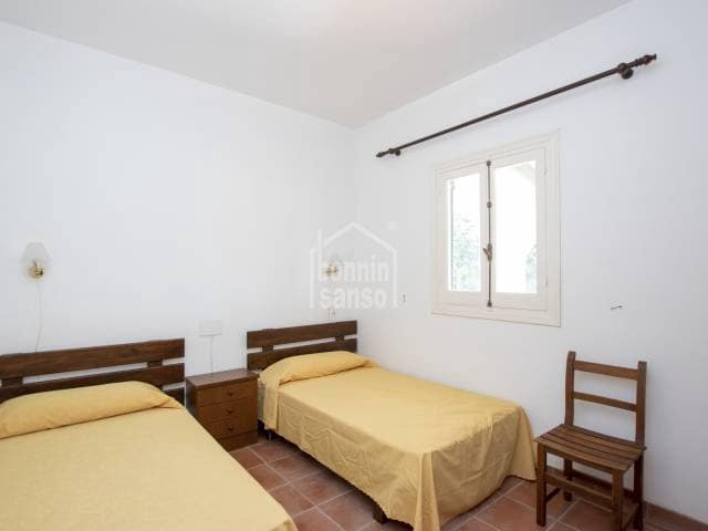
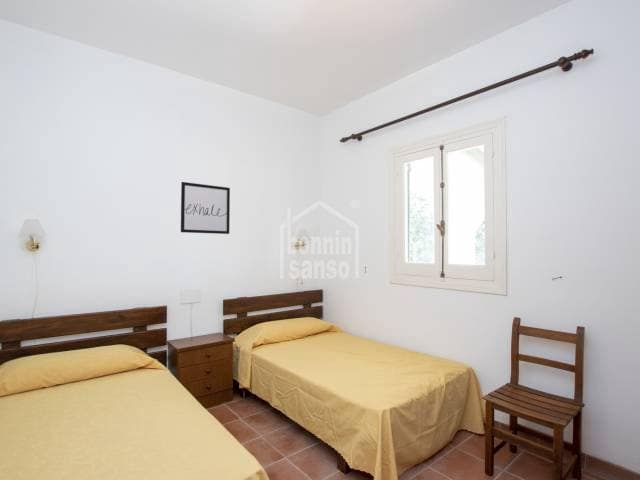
+ wall art (206, 209)
